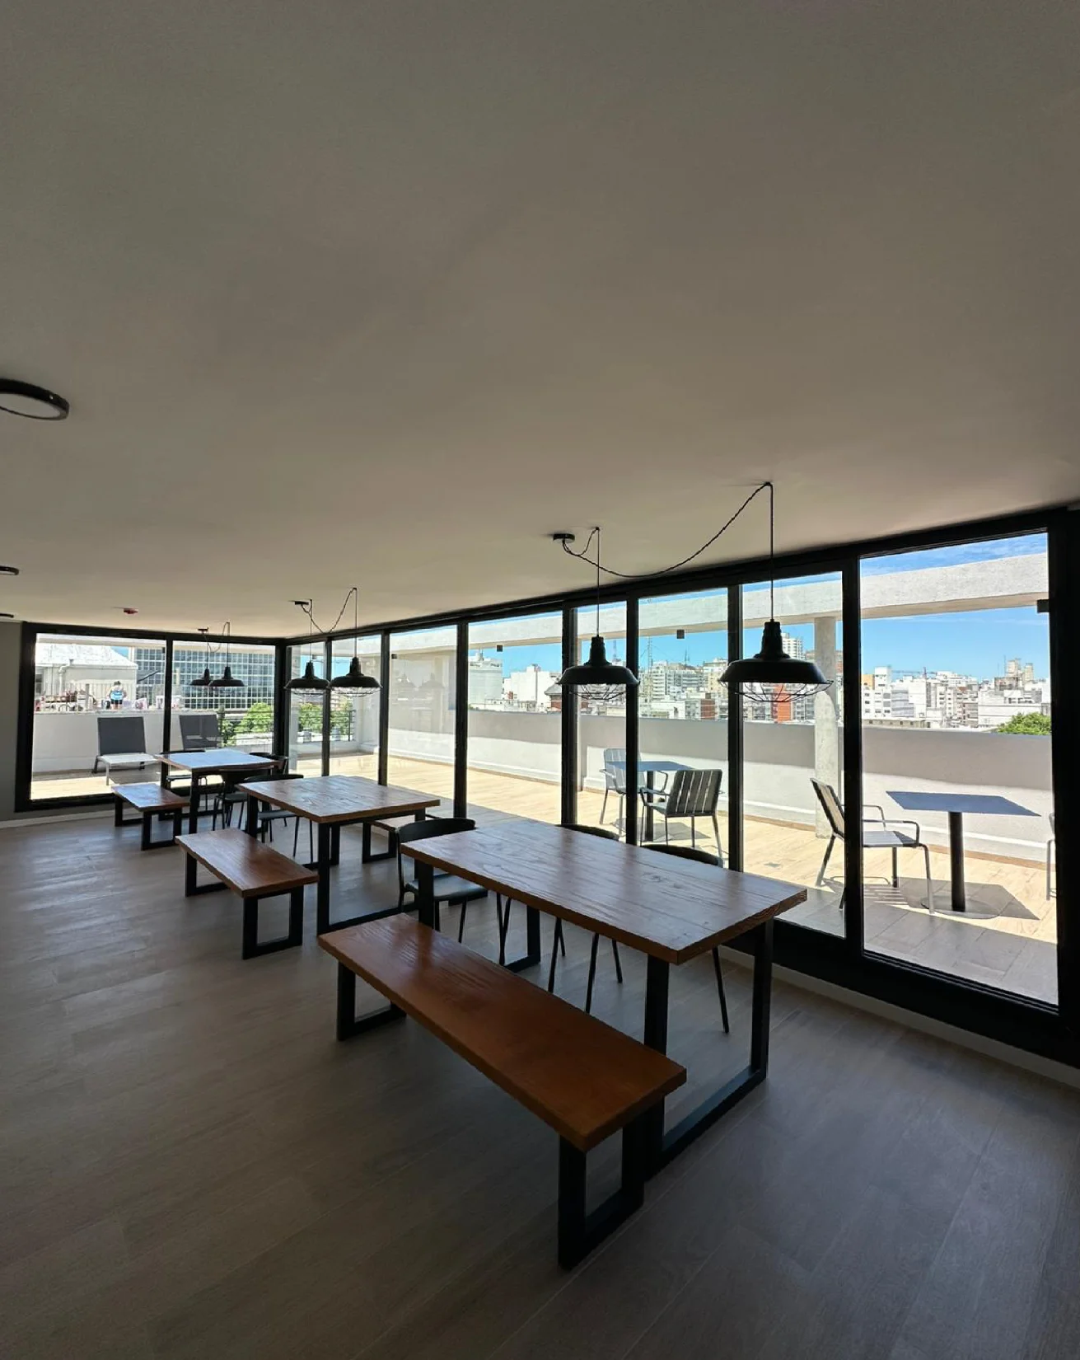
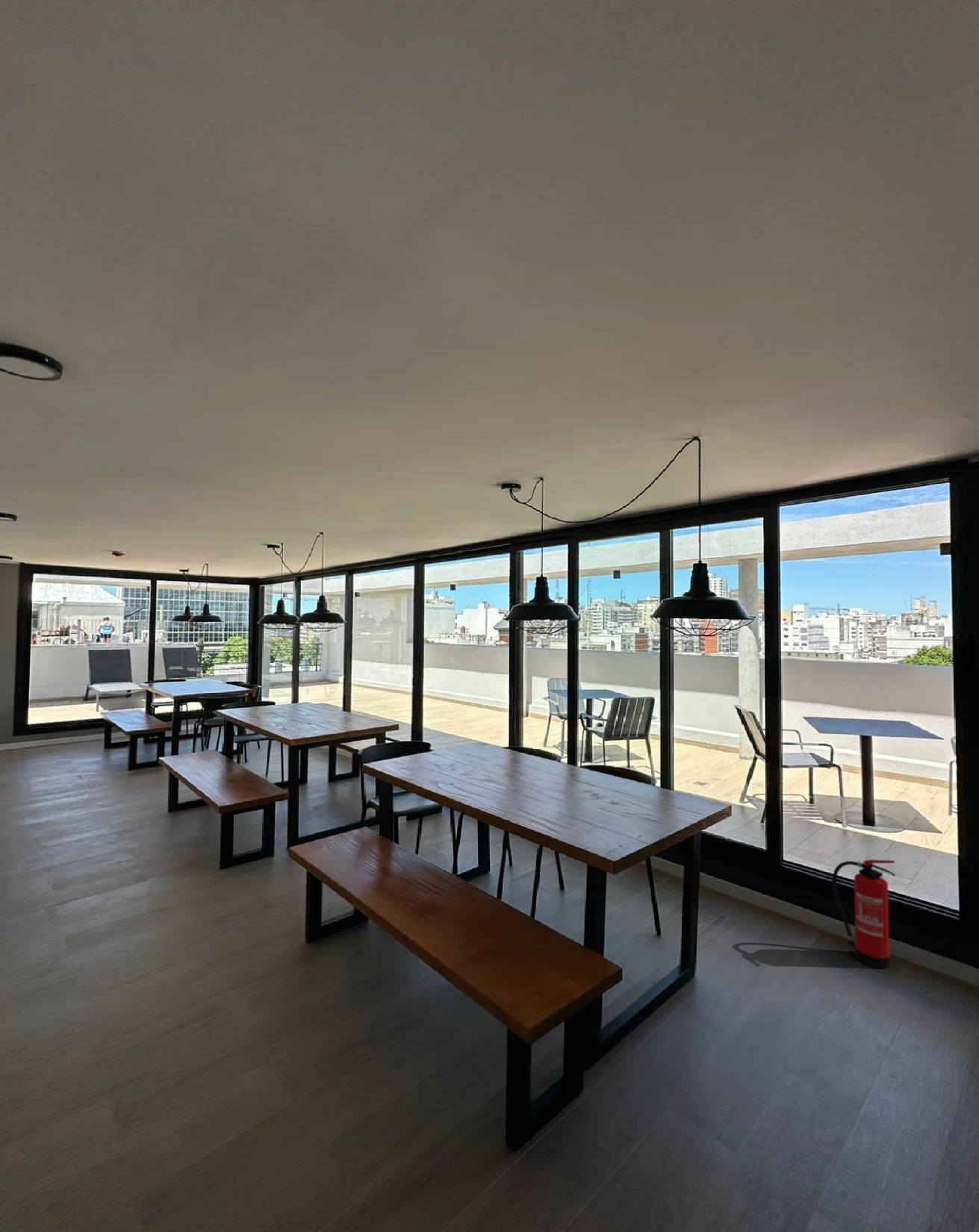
+ fire extinguisher (863, 904)
